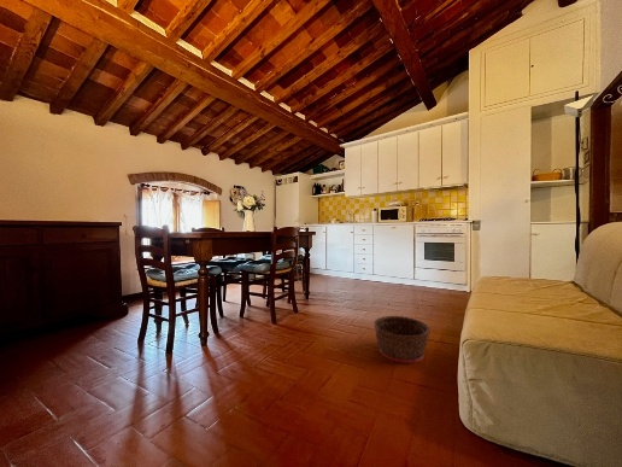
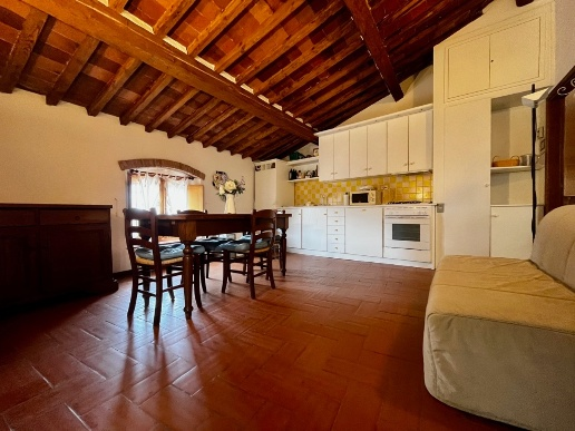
- basket (400, 338)
